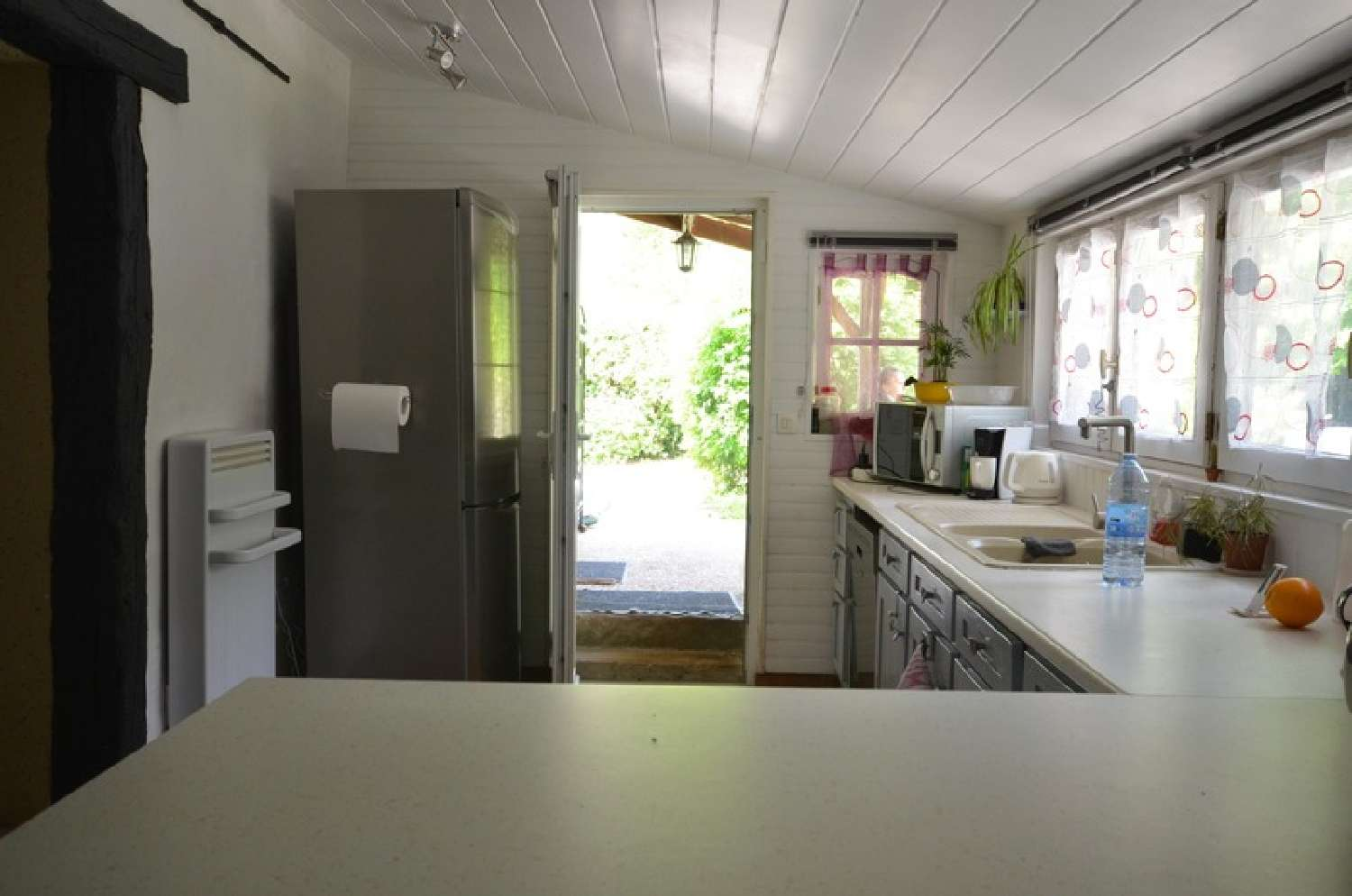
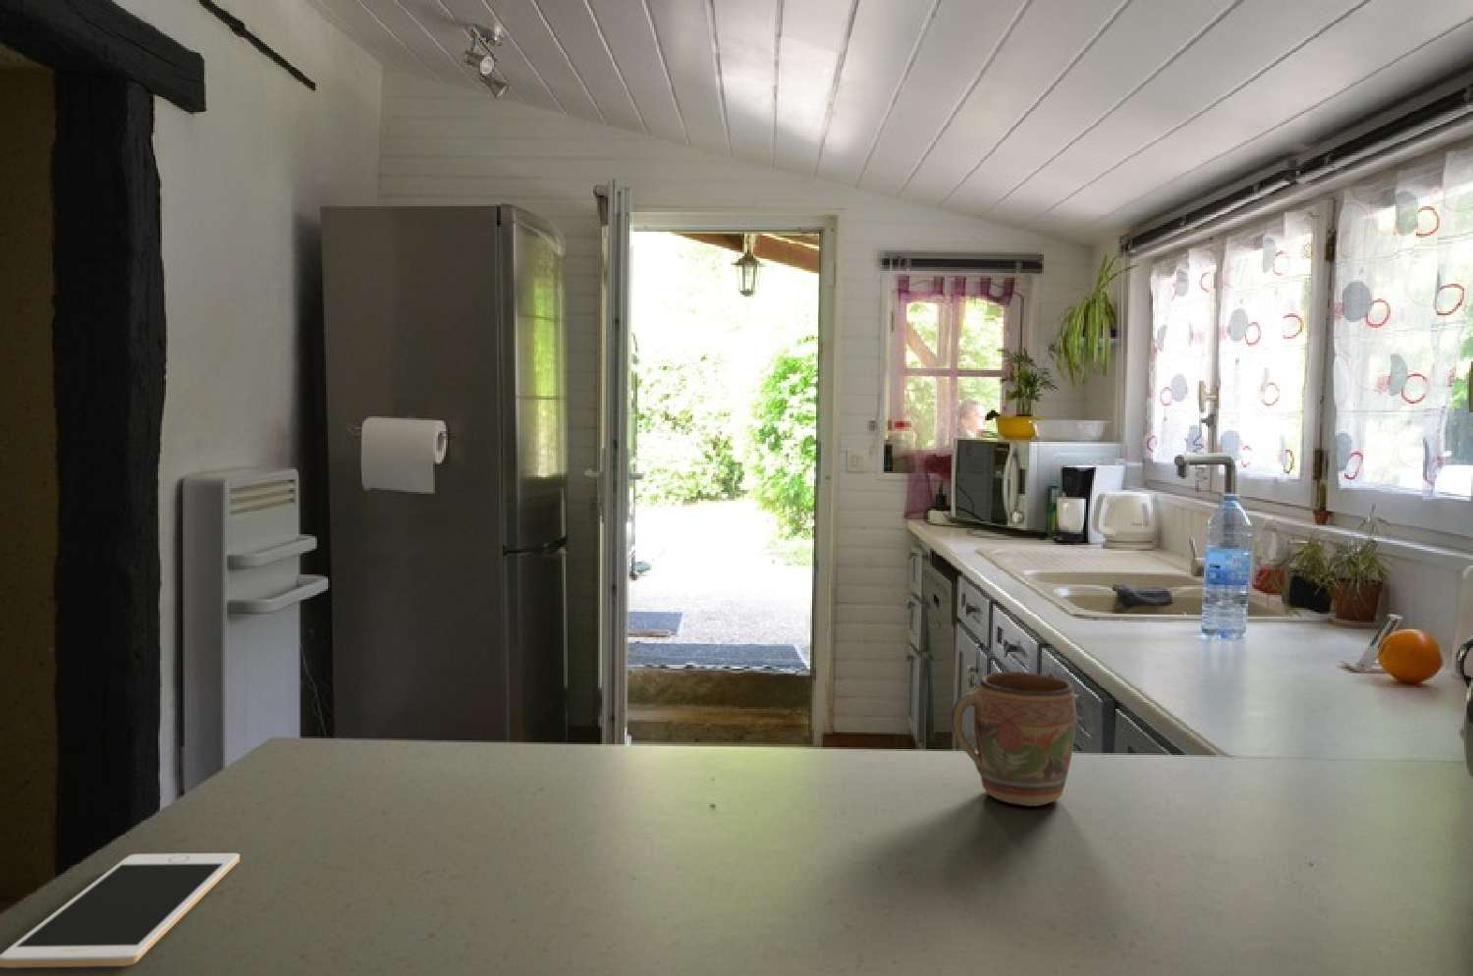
+ mug (1015, 736)
+ cell phone (132, 903)
